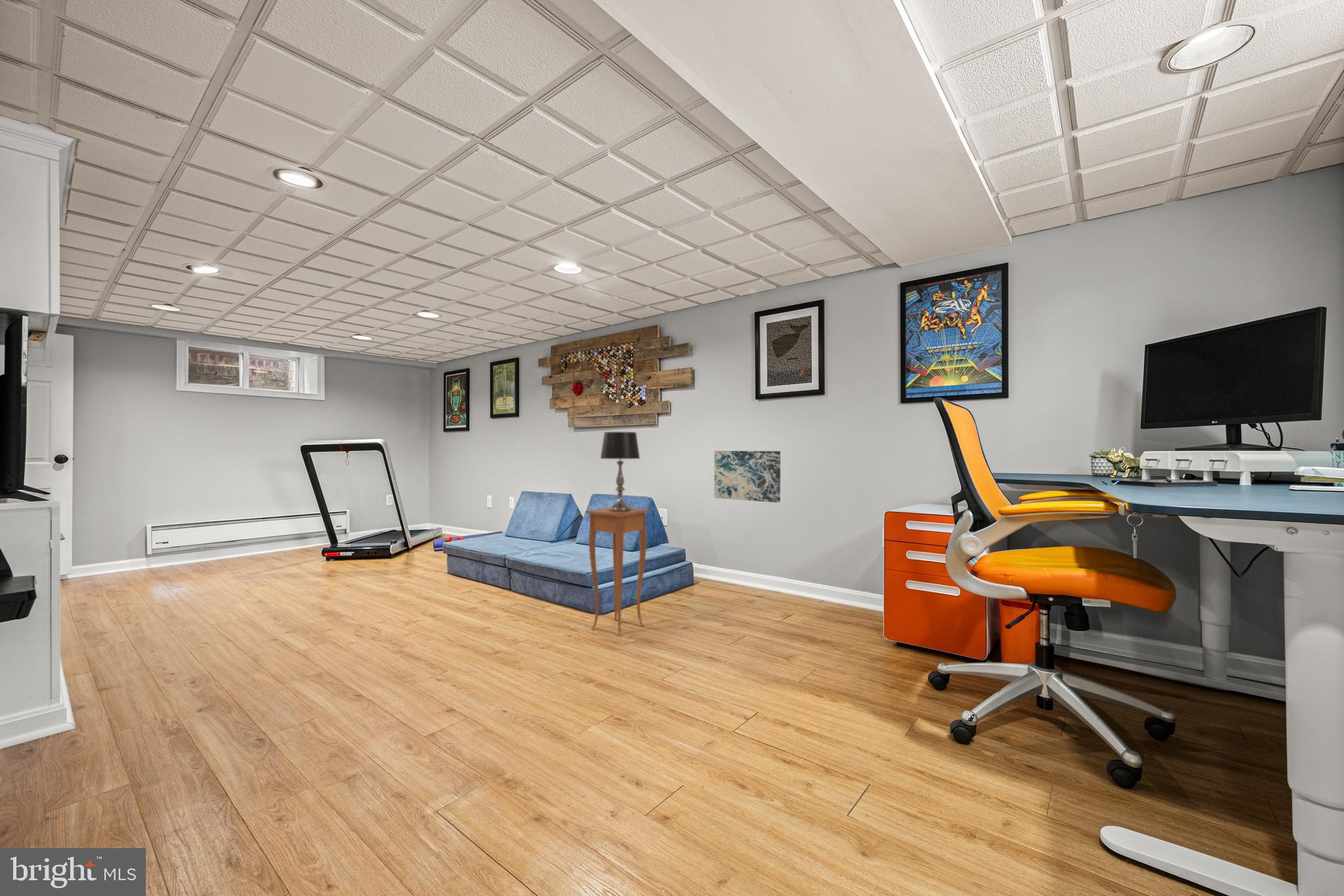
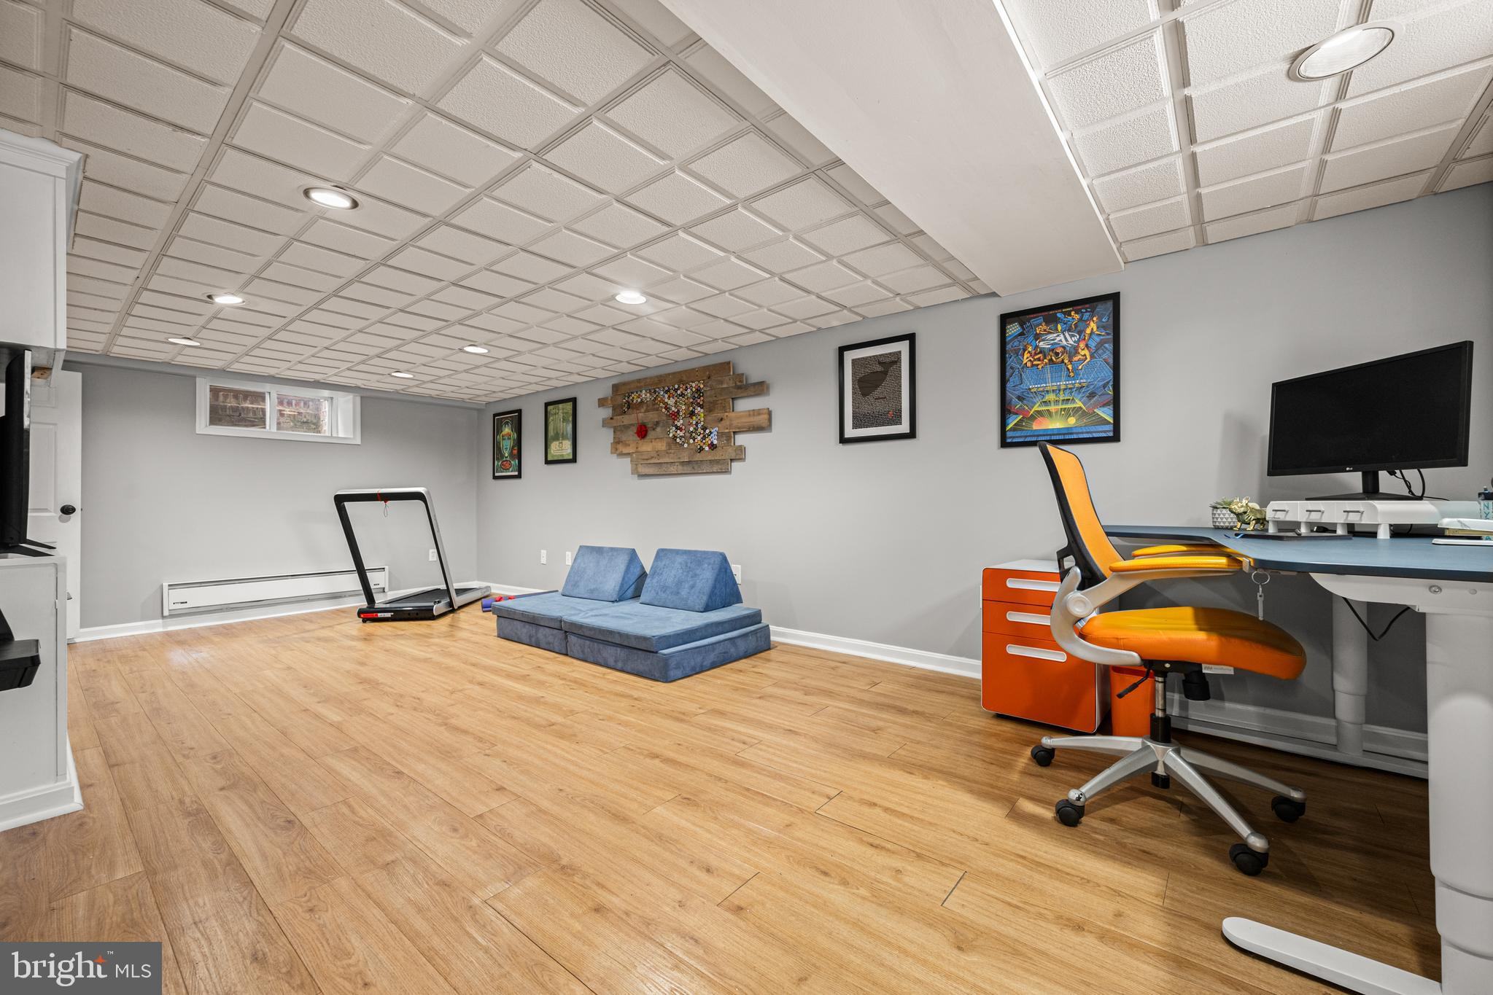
- wall art (746, 475)
- table lamp (620, 471)
- side table (617, 568)
